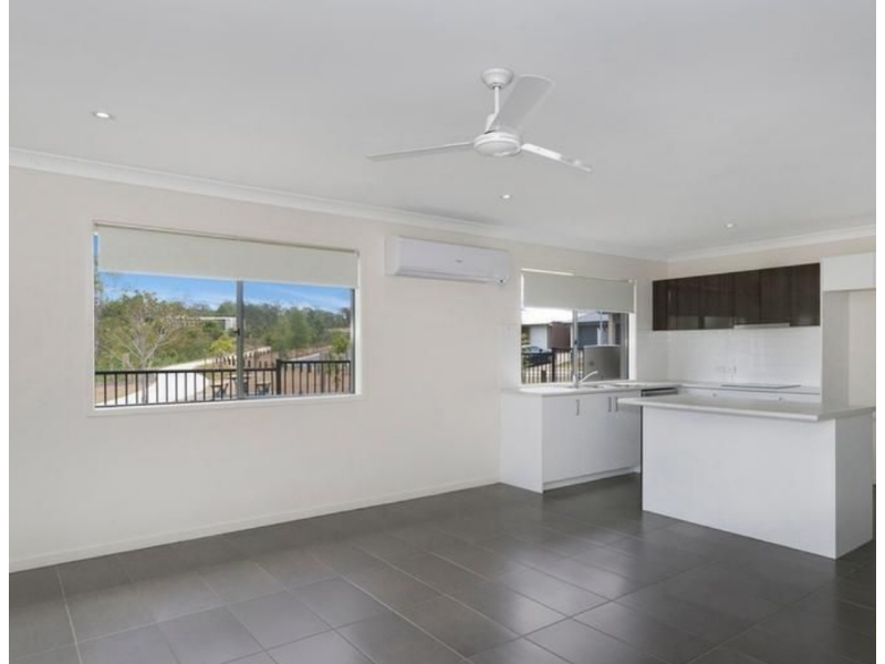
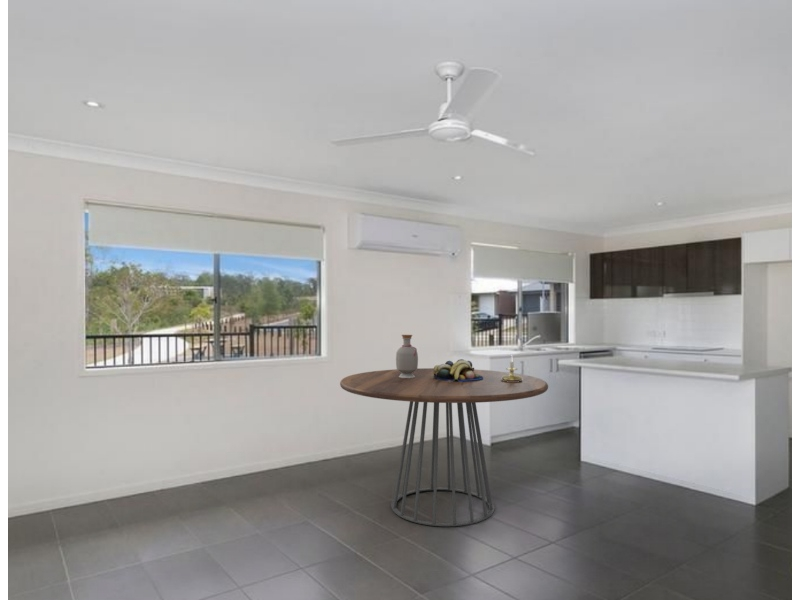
+ fruit bowl (458, 368)
+ candle holder (512, 366)
+ bottle (407, 354)
+ dining table (447, 442)
